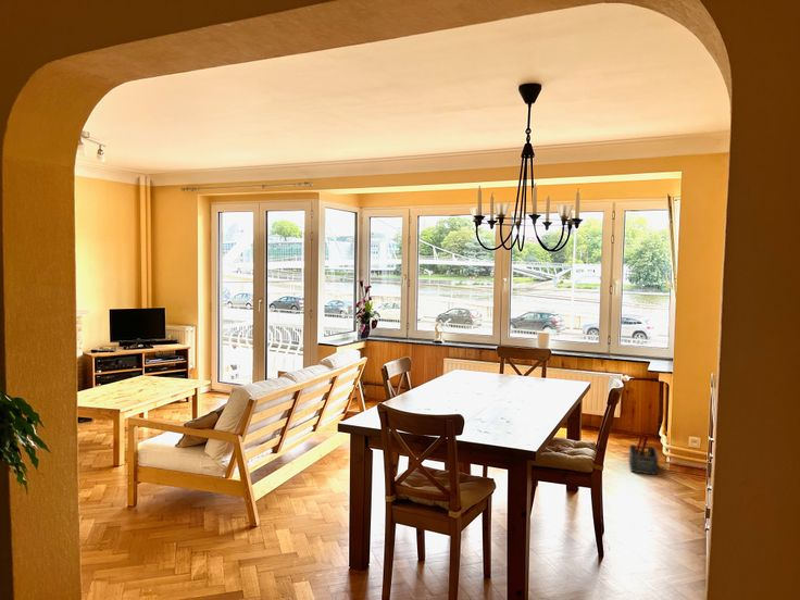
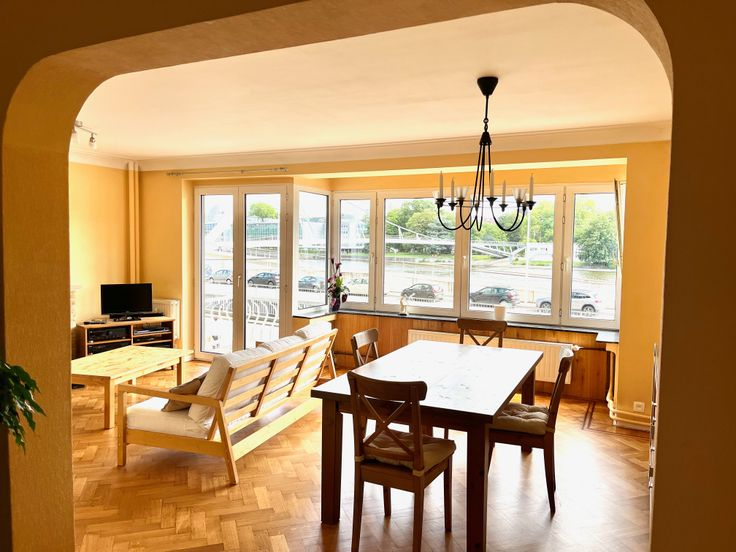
- storage bin (642, 459)
